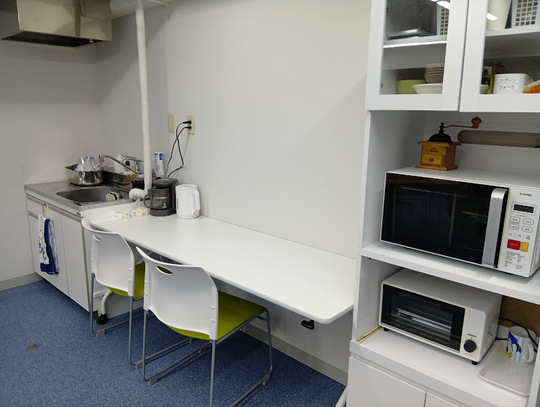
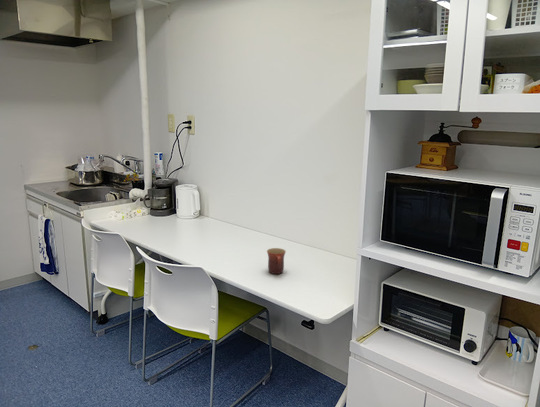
+ mug (276, 262)
